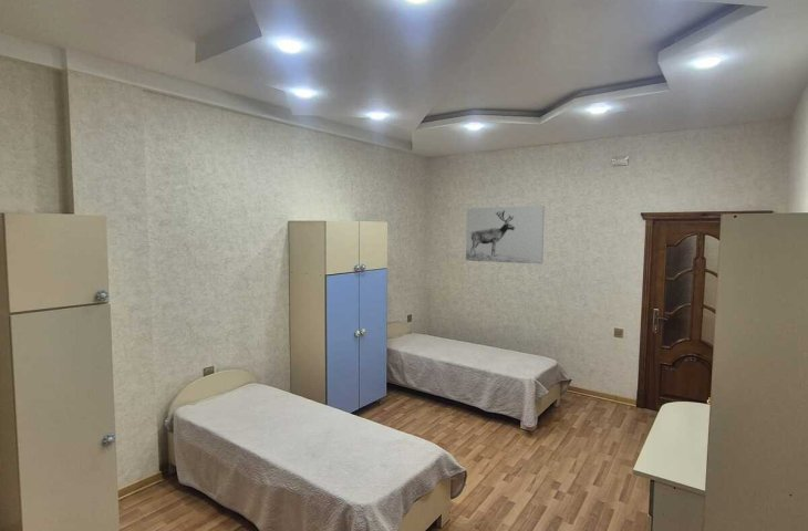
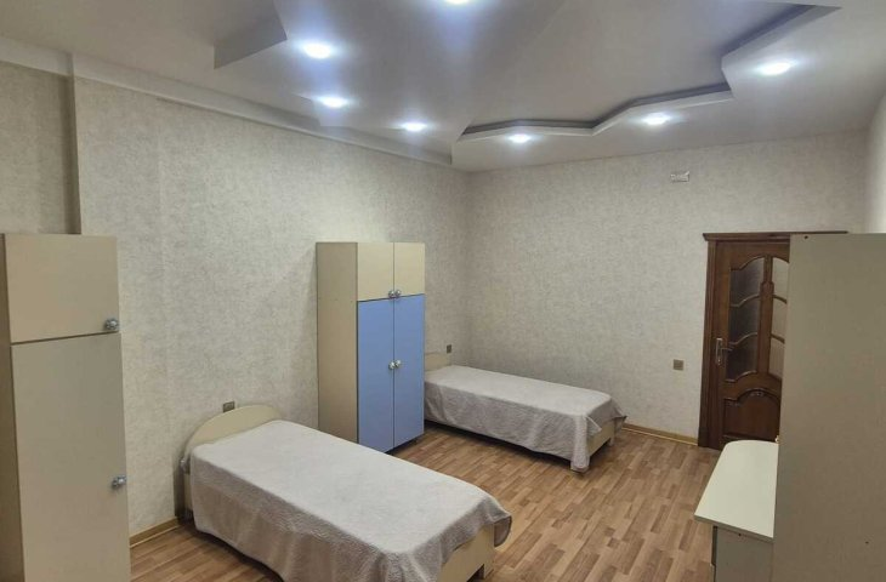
- wall art (503, 235)
